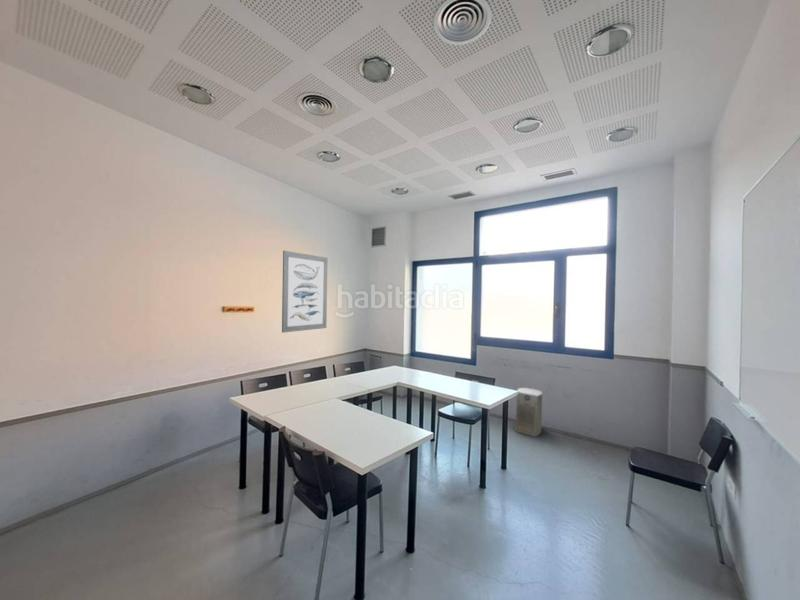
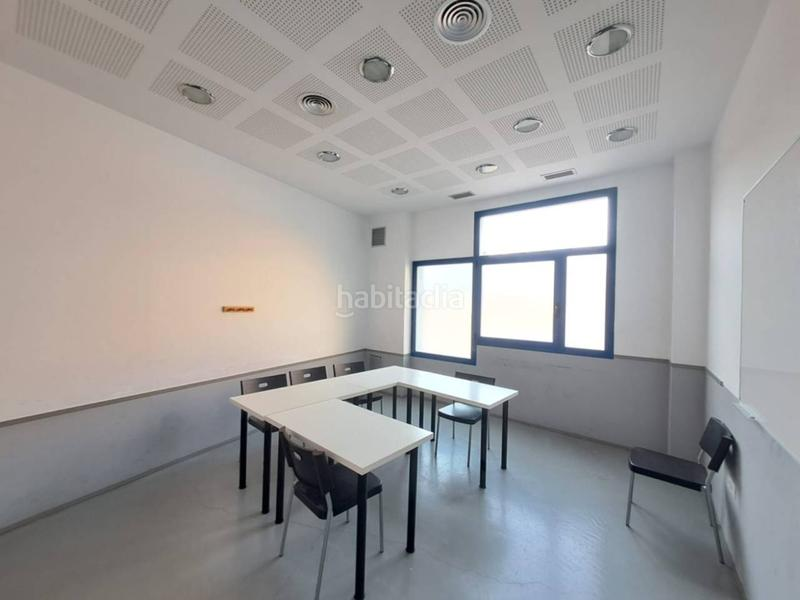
- wall art (306, 292)
- fan (529, 410)
